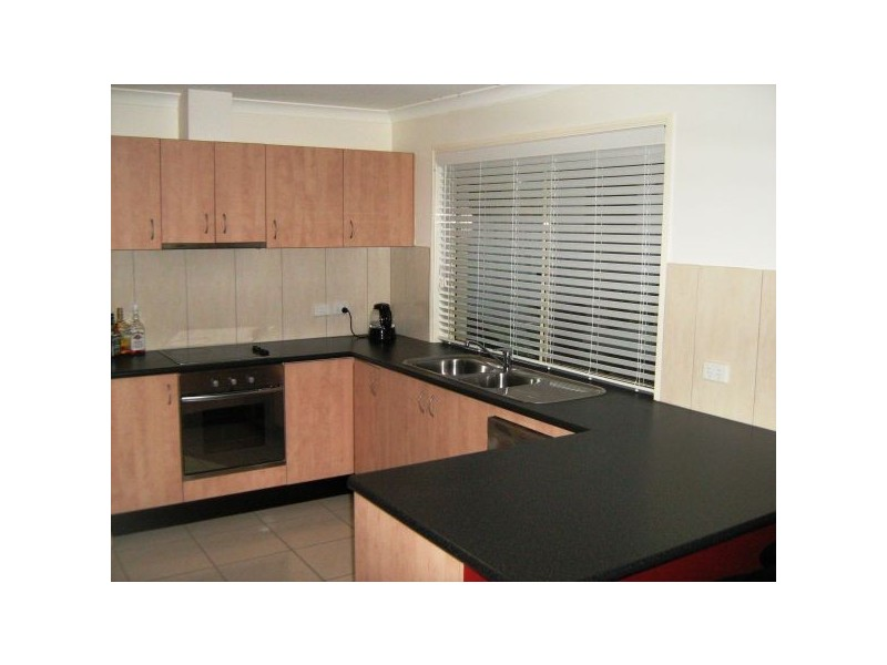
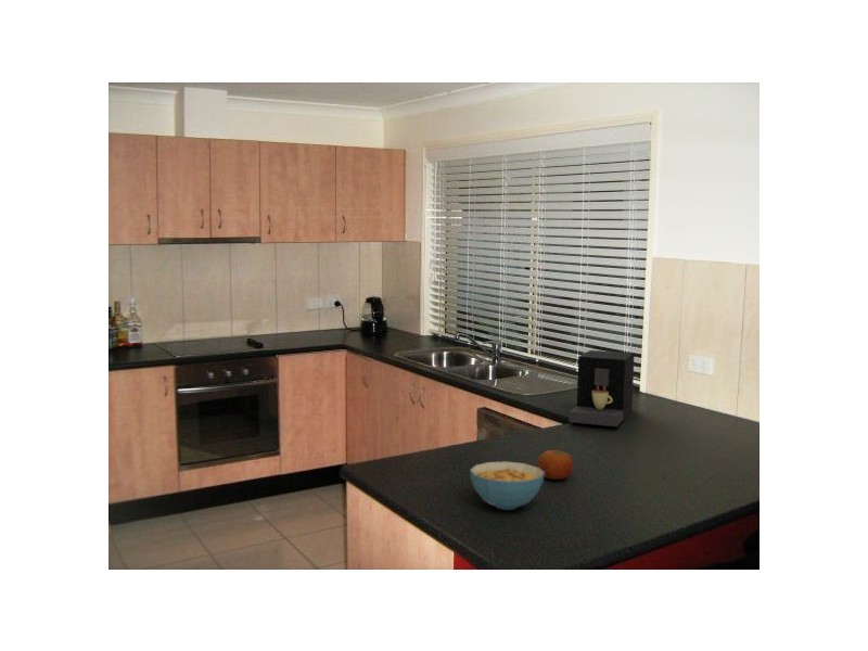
+ cereal bowl (506, 488)
+ coffee maker (602, 386)
+ fruit (554, 464)
